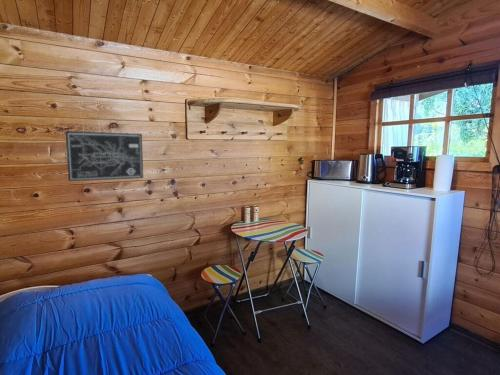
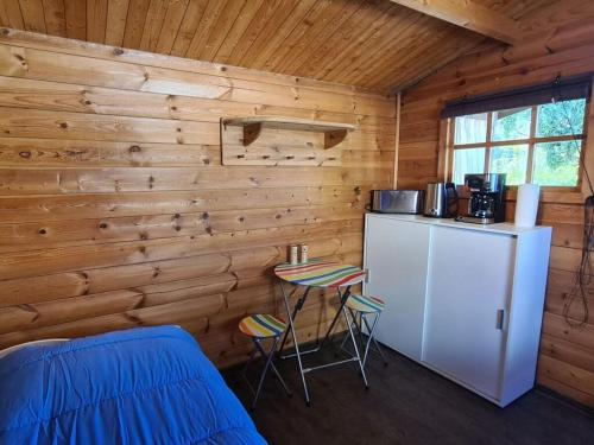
- wall art (106, 156)
